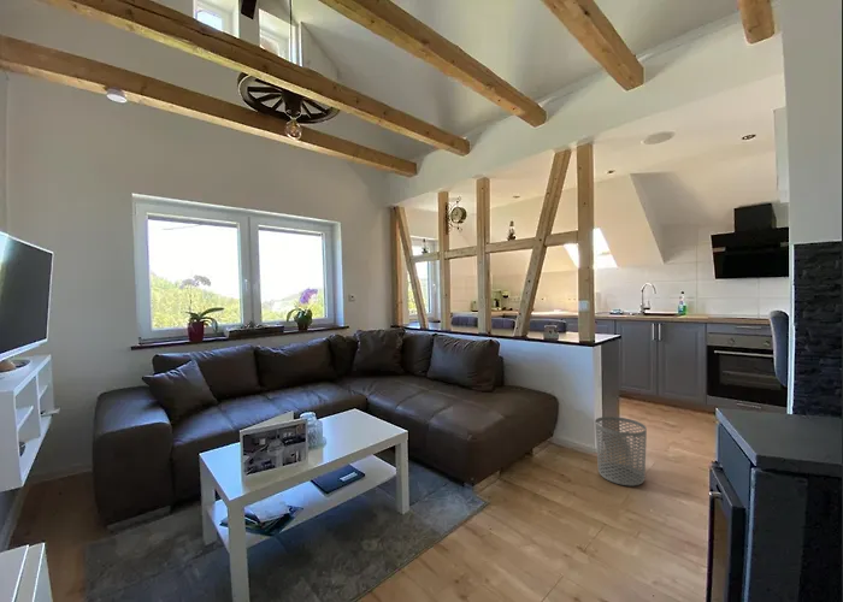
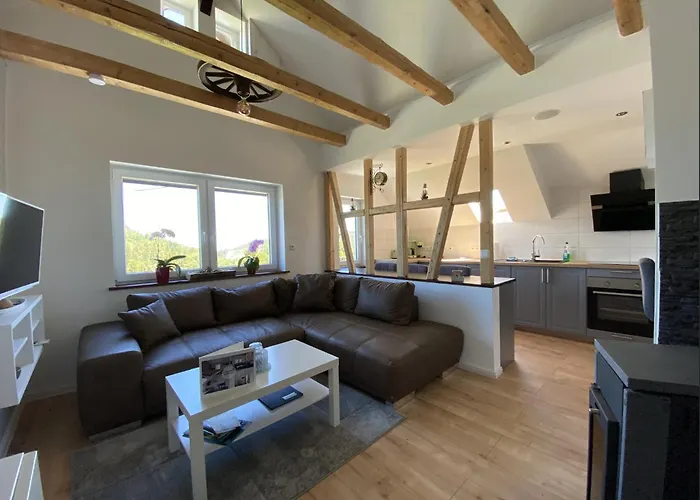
- waste bin (620, 449)
